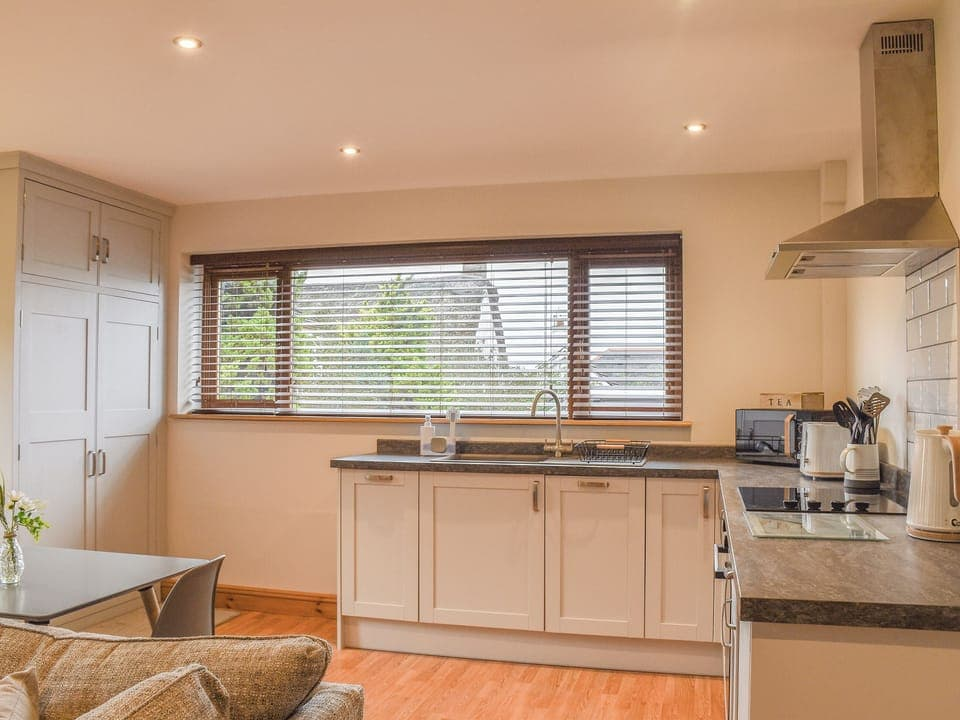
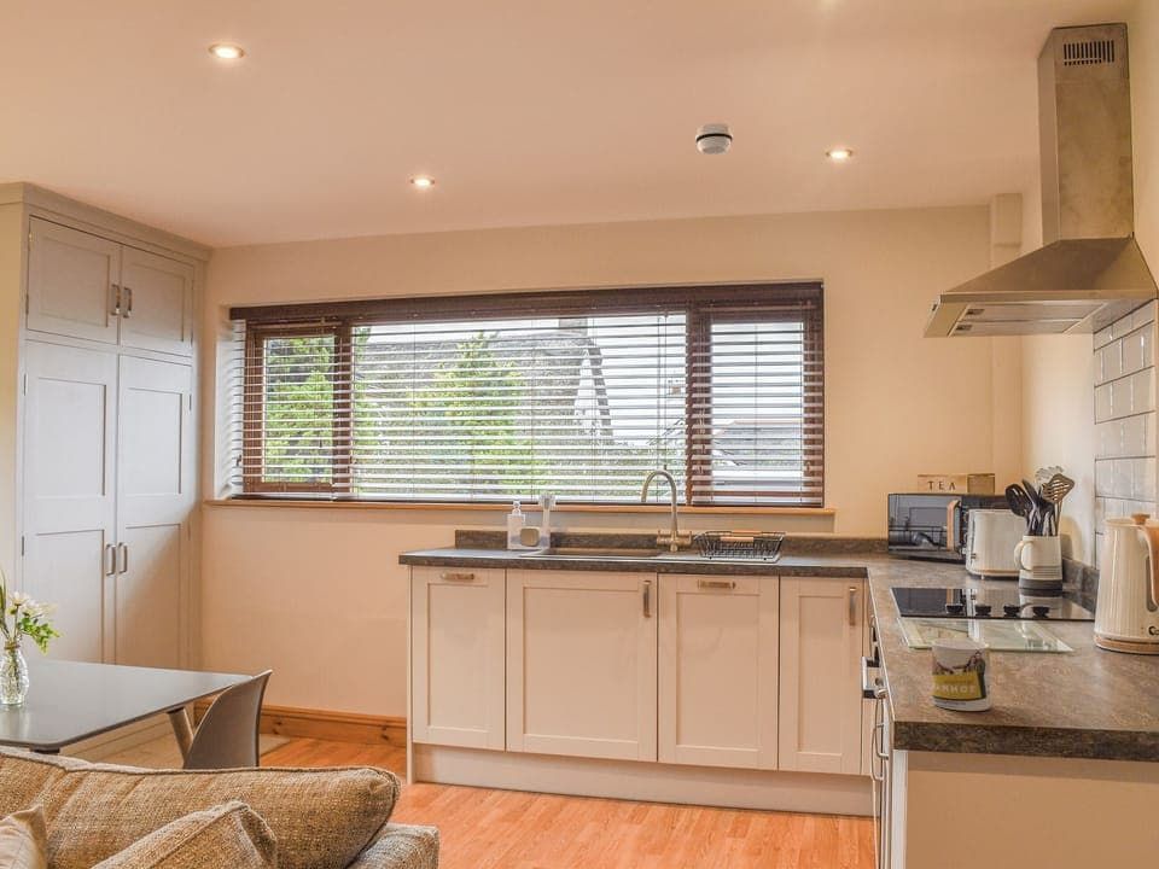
+ smoke detector (714, 139)
+ mug (962, 671)
